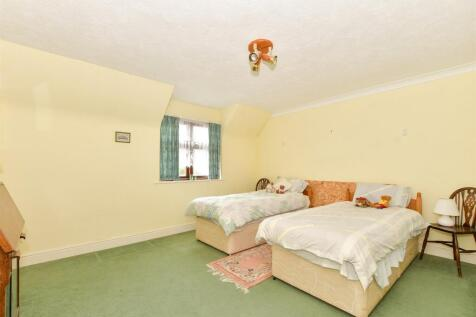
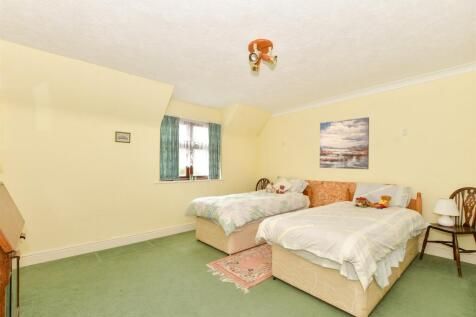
+ wall art (342, 144)
